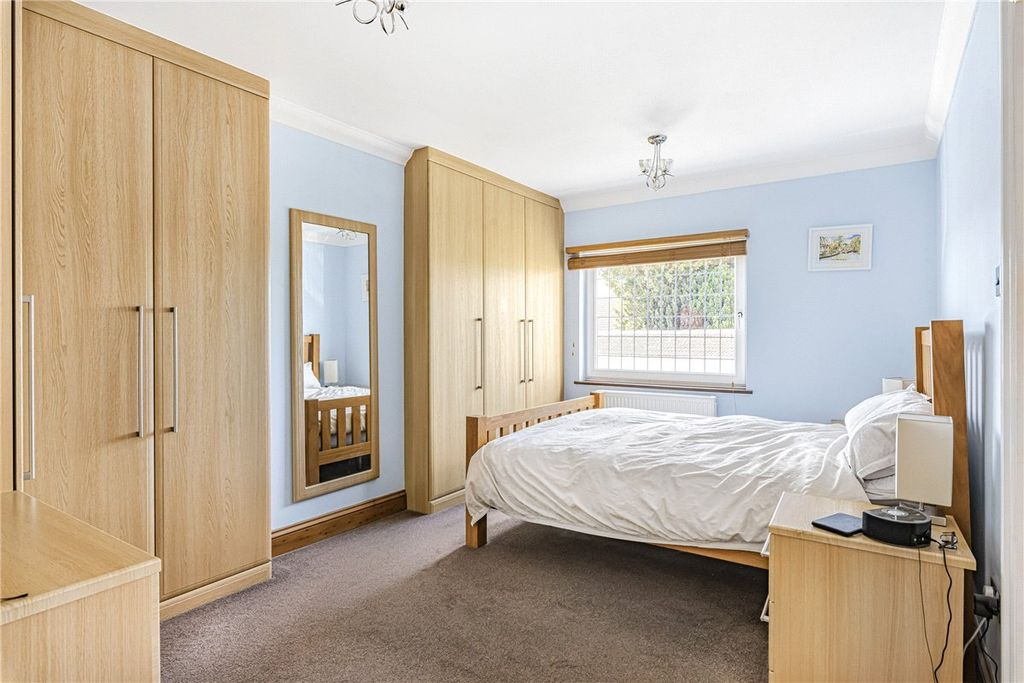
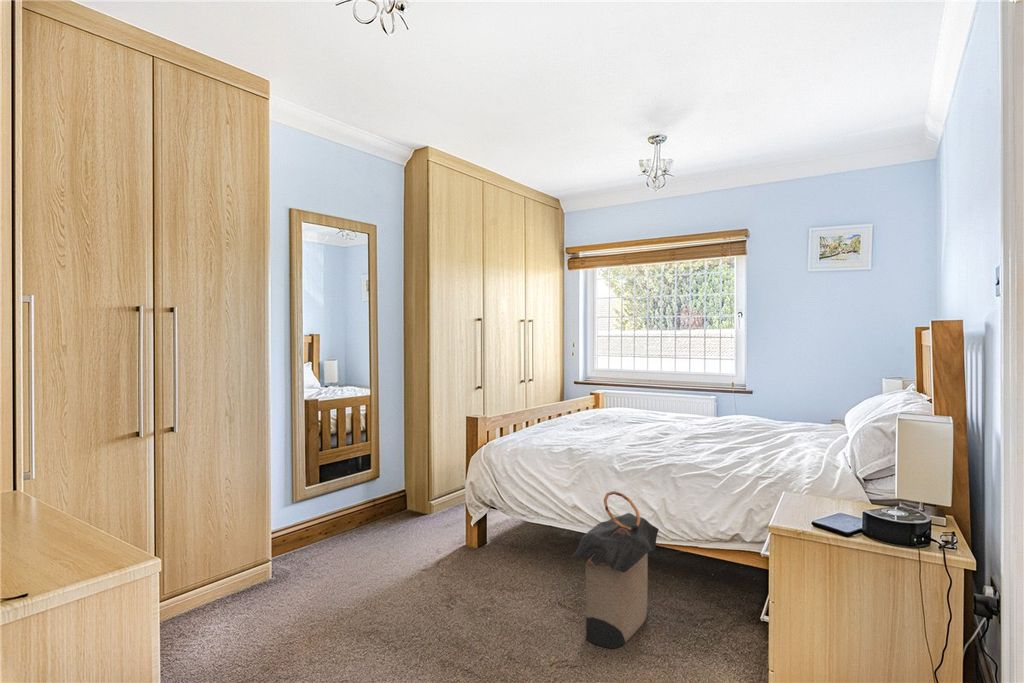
+ laundry hamper (619, 562)
